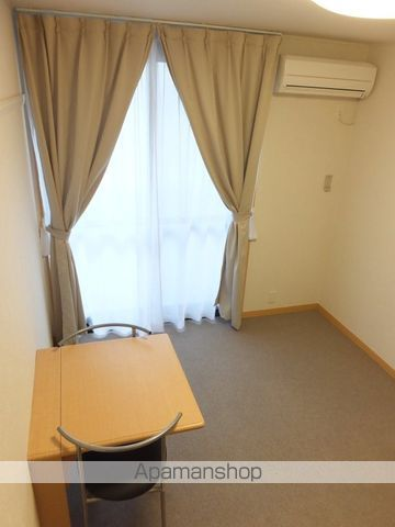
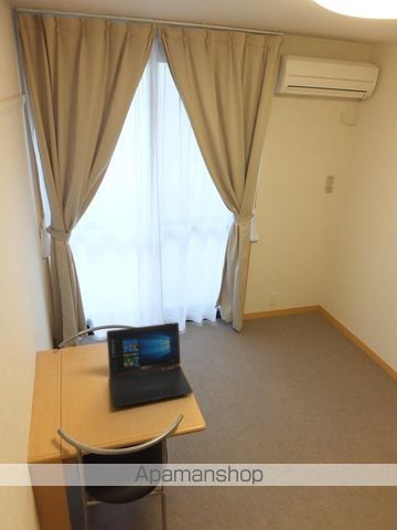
+ laptop (148, 361)
